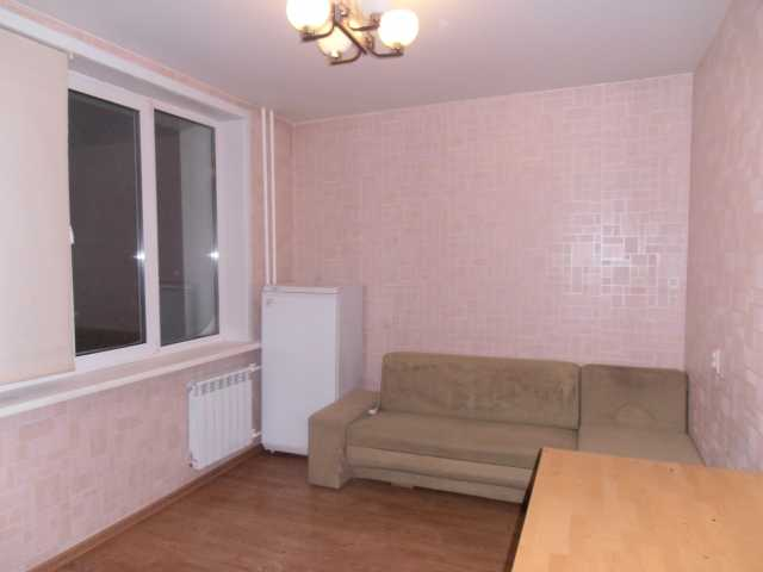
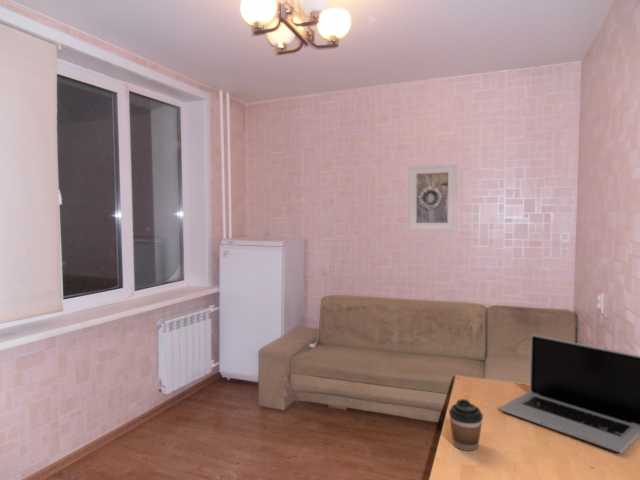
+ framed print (432, 198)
+ laptop (570, 386)
+ coffee cup (465, 424)
